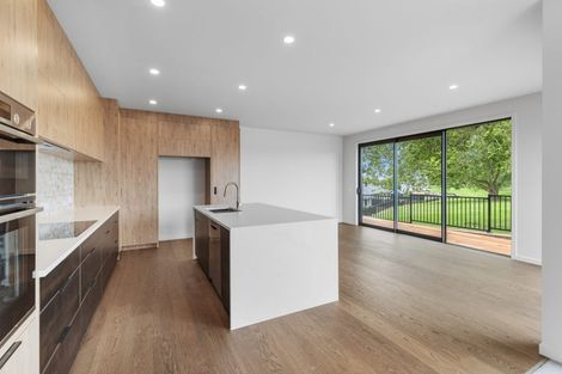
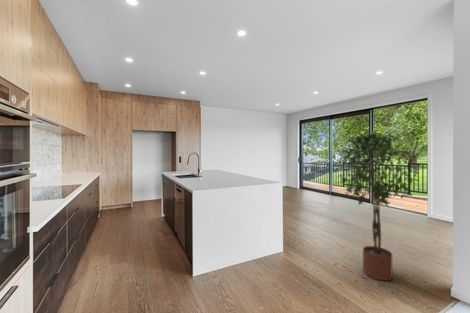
+ potted tree (373, 202)
